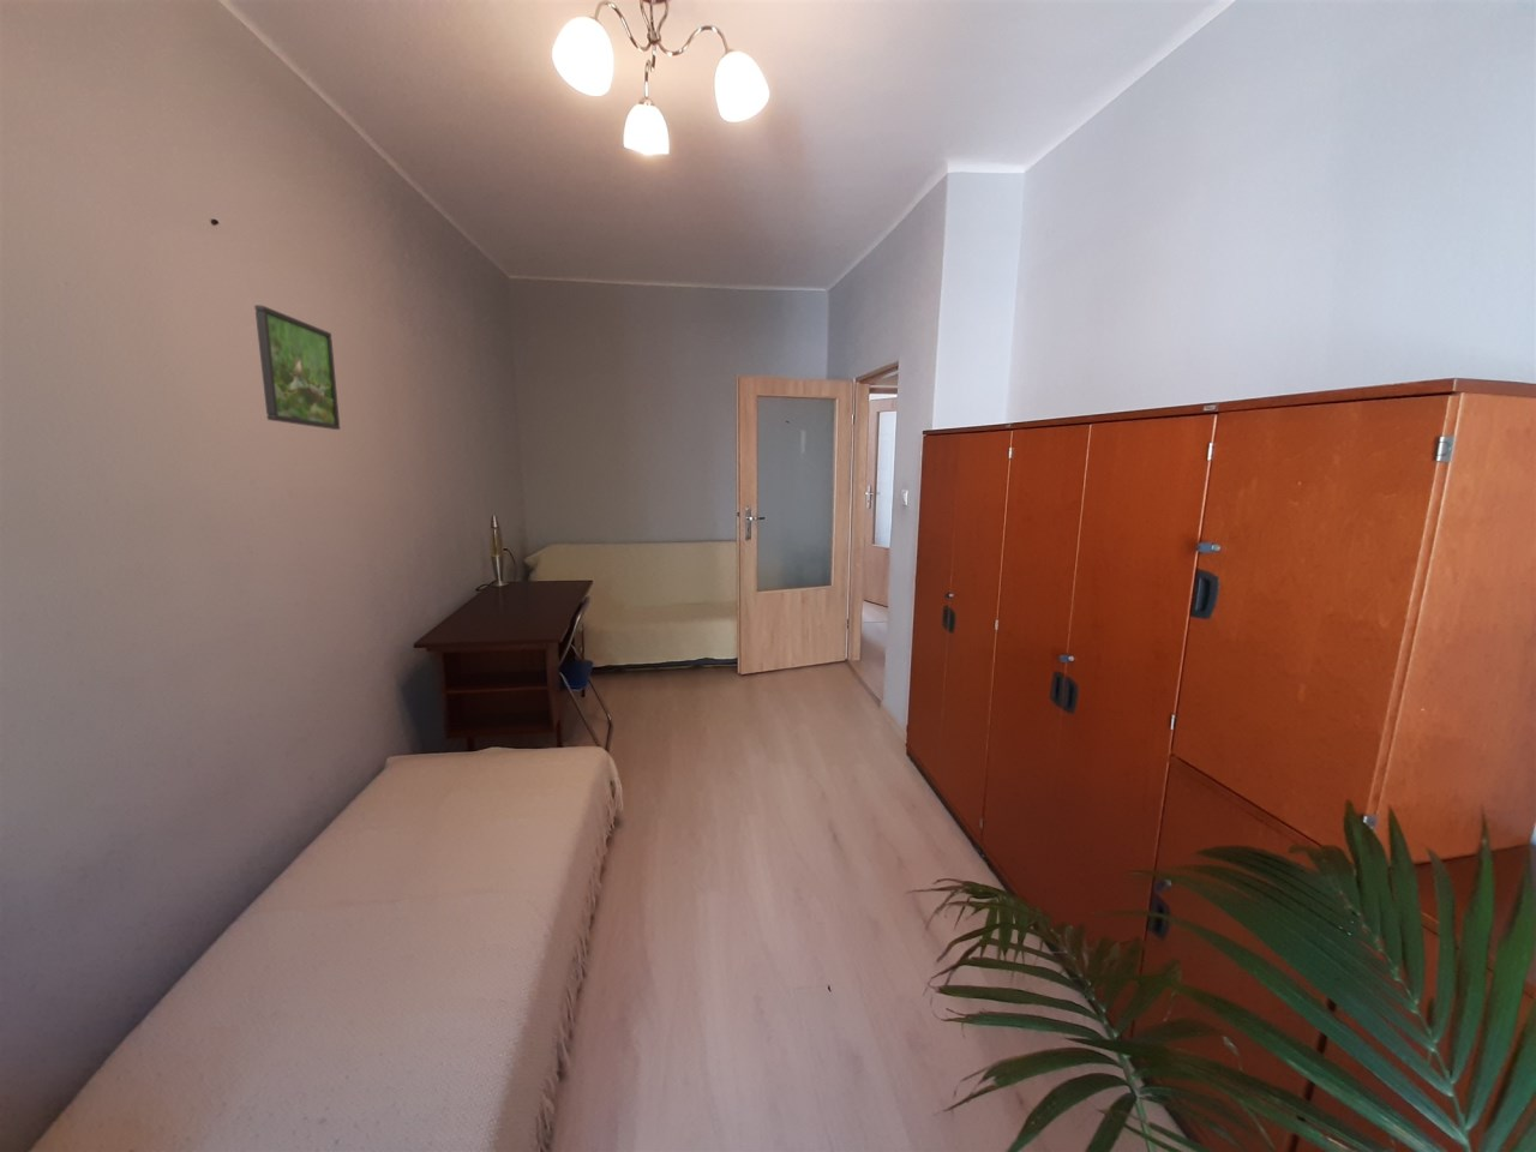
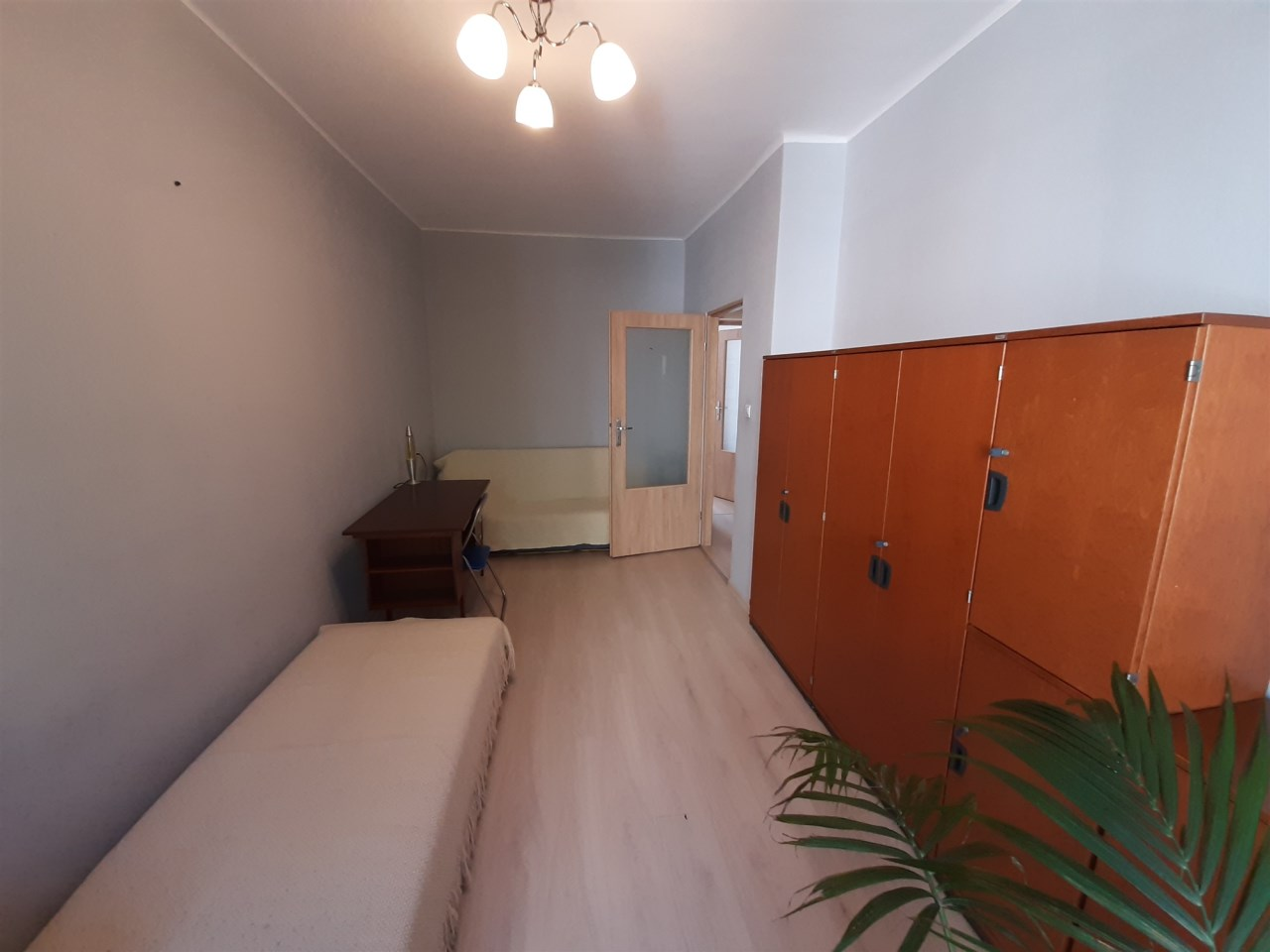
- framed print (301, 373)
